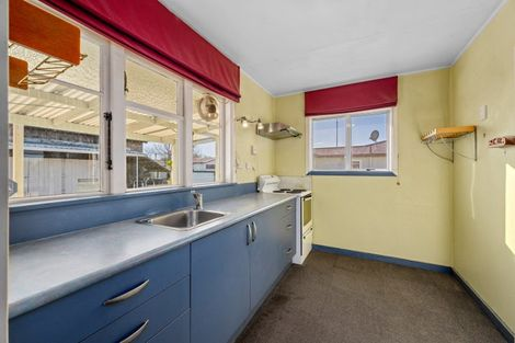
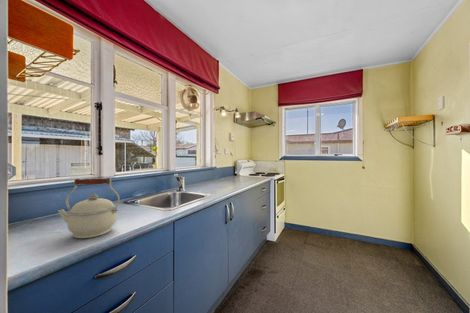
+ kettle (89, 205)
